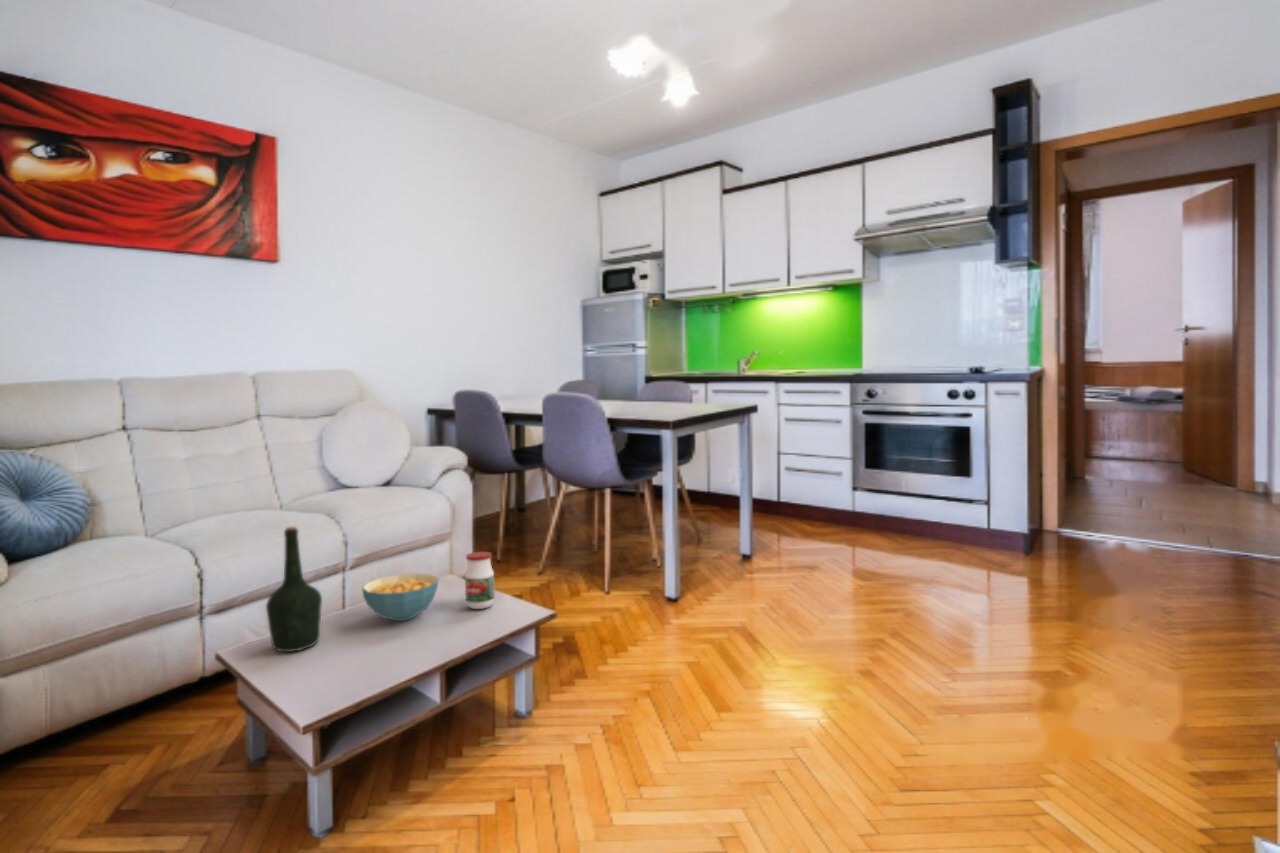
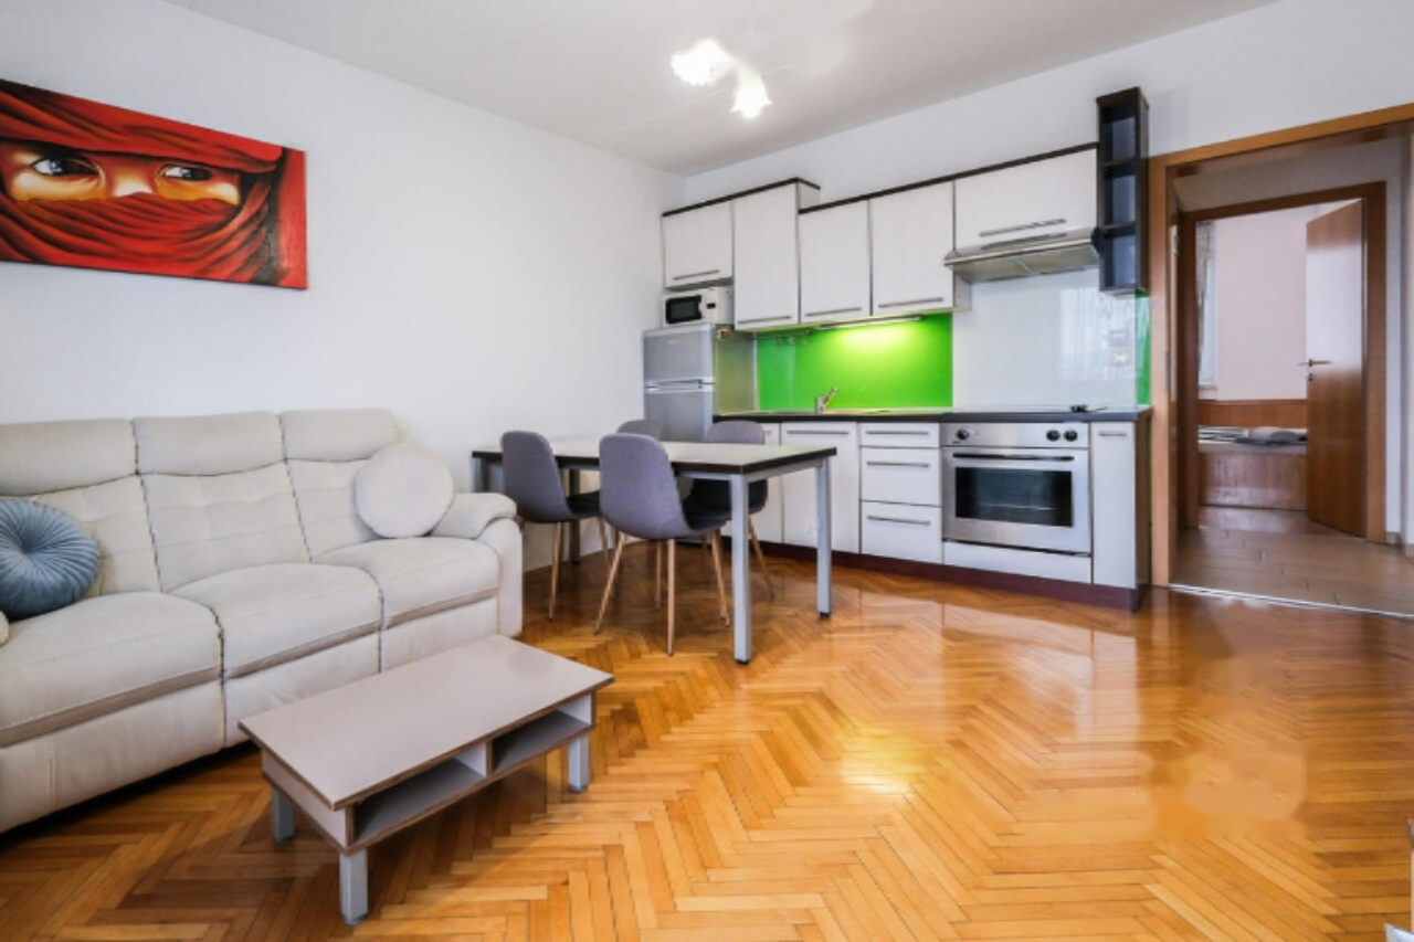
- jar (479, 580)
- bottle (293, 586)
- cereal bowl (401, 600)
